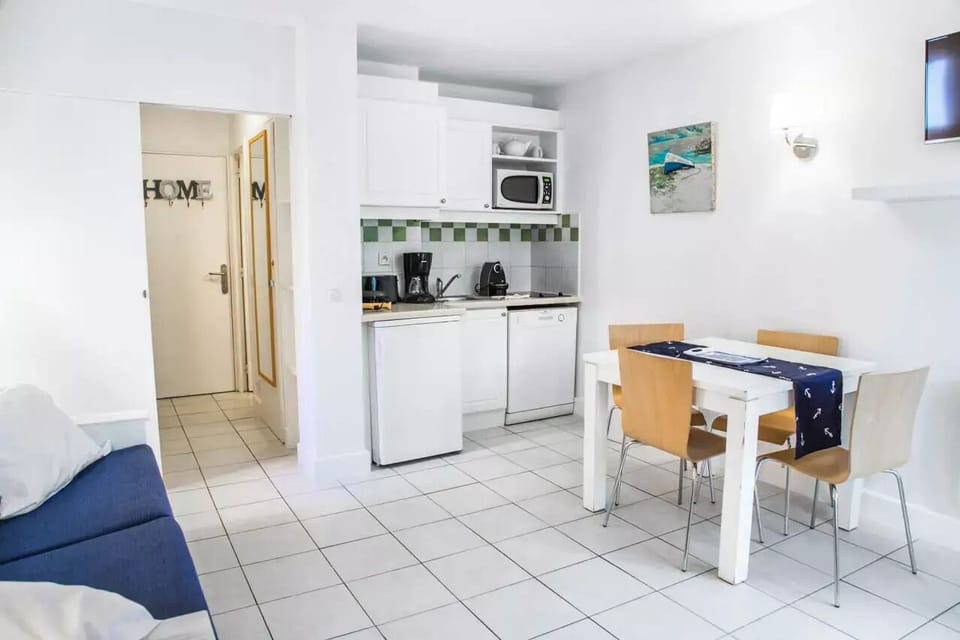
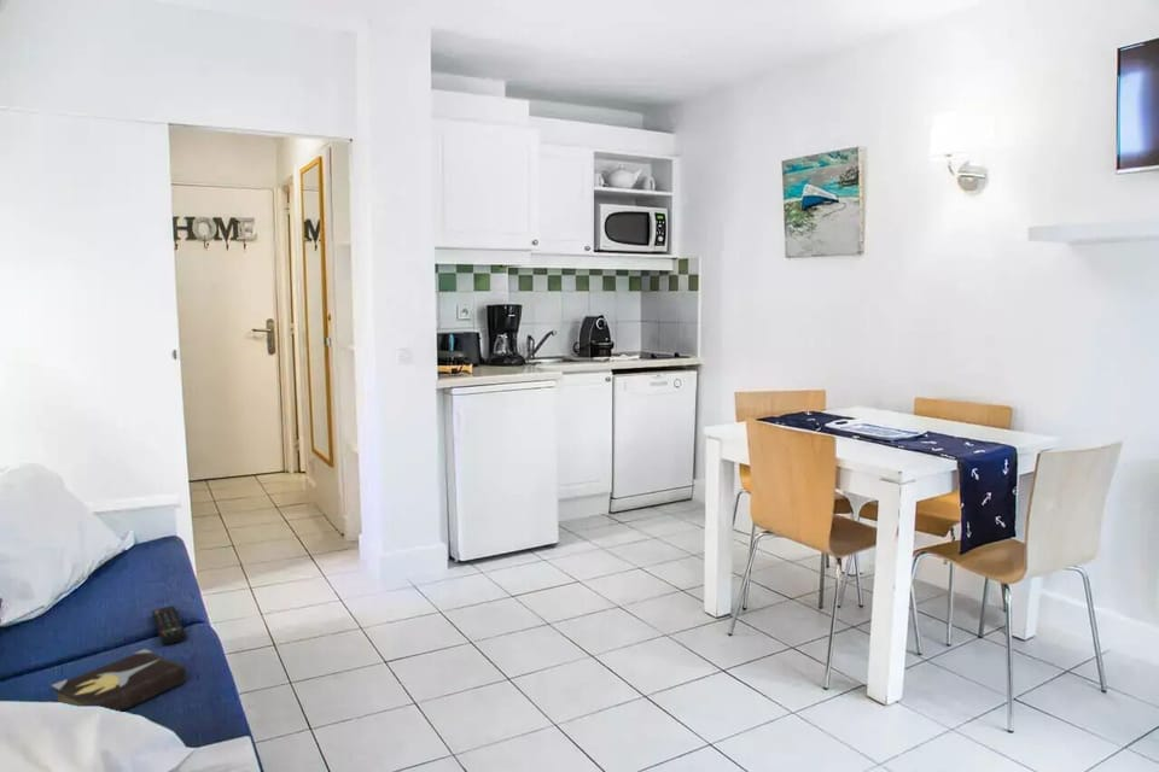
+ hardback book (121, 683)
+ remote control (168, 624)
